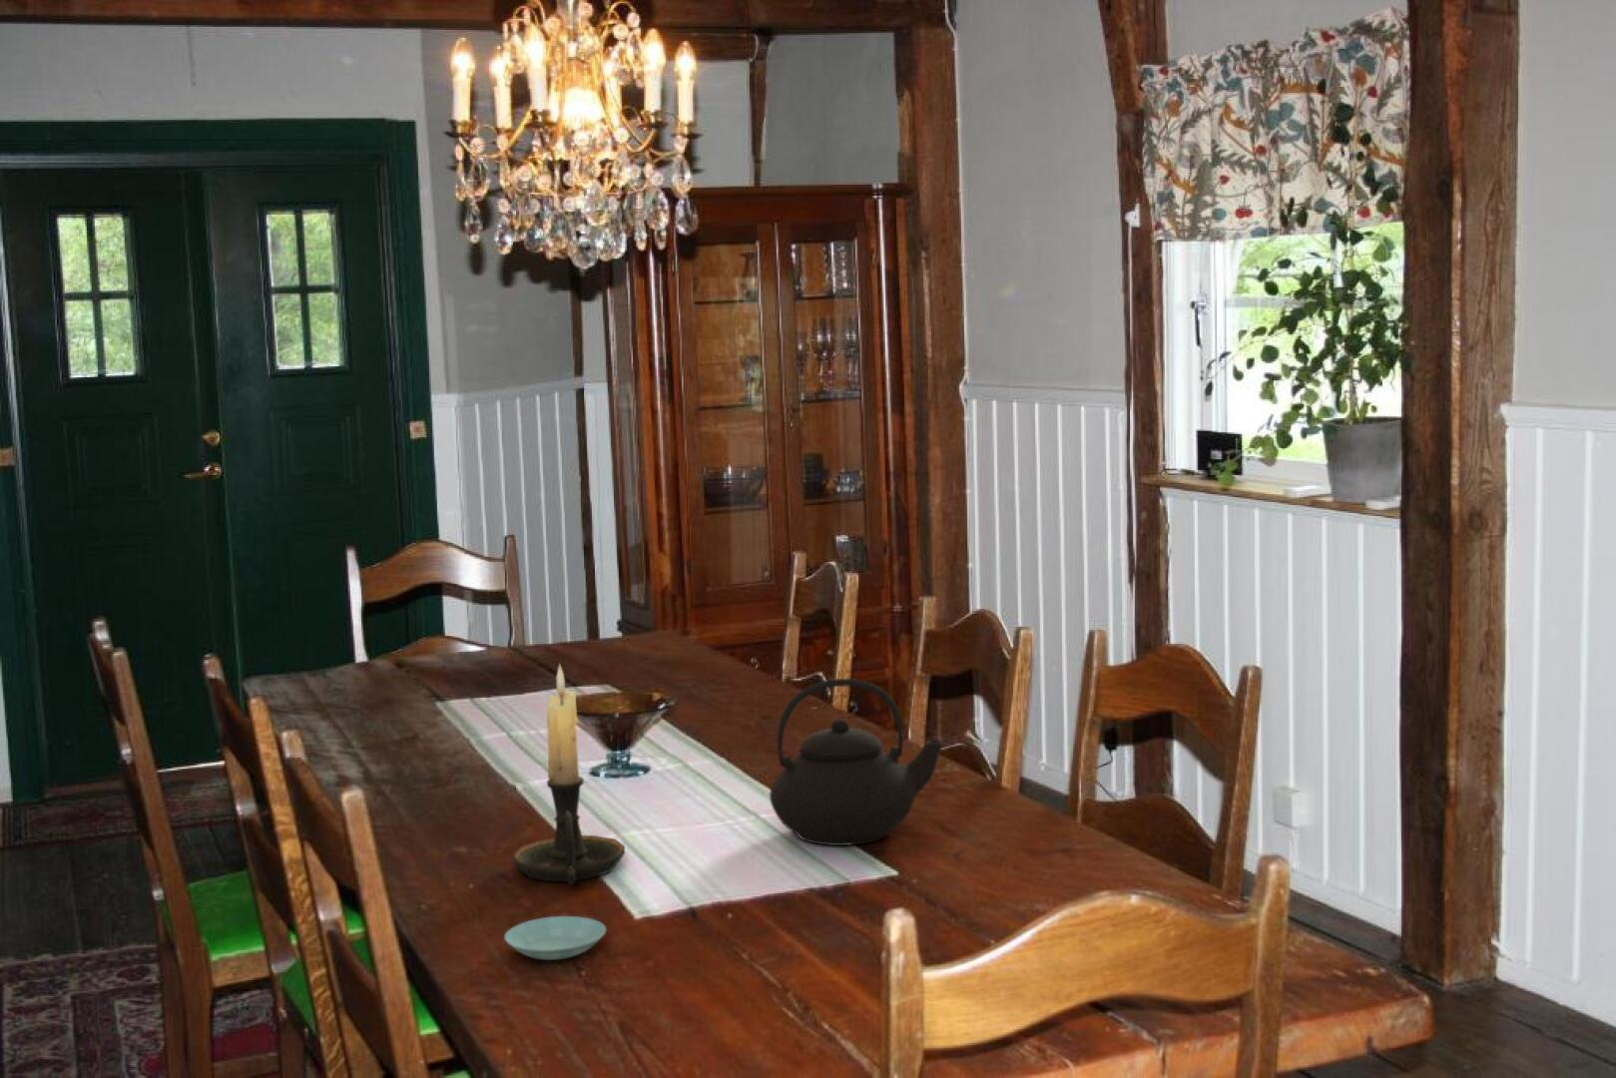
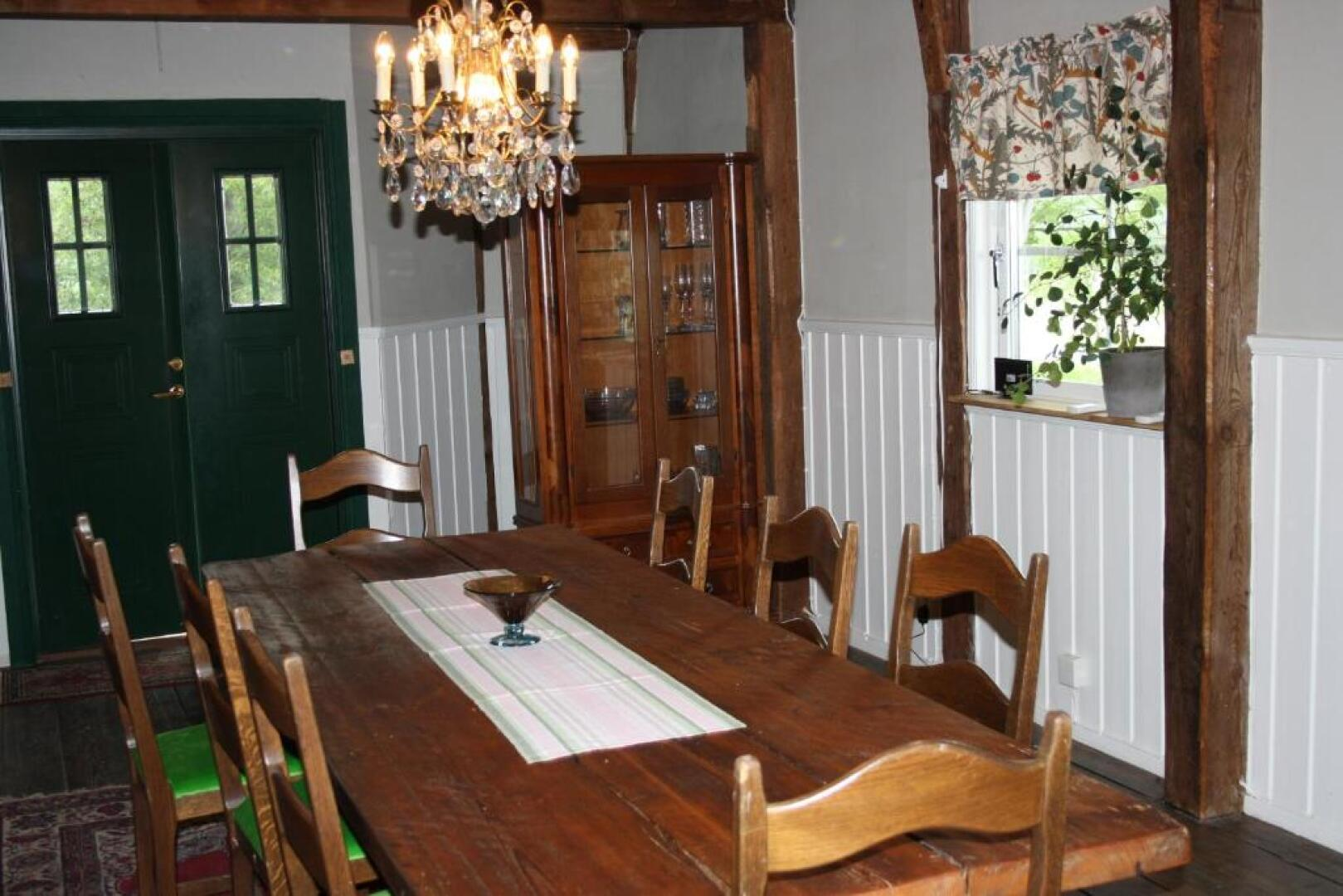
- candle holder (566, 770)
- teapot (857, 754)
- saucer (555, 941)
